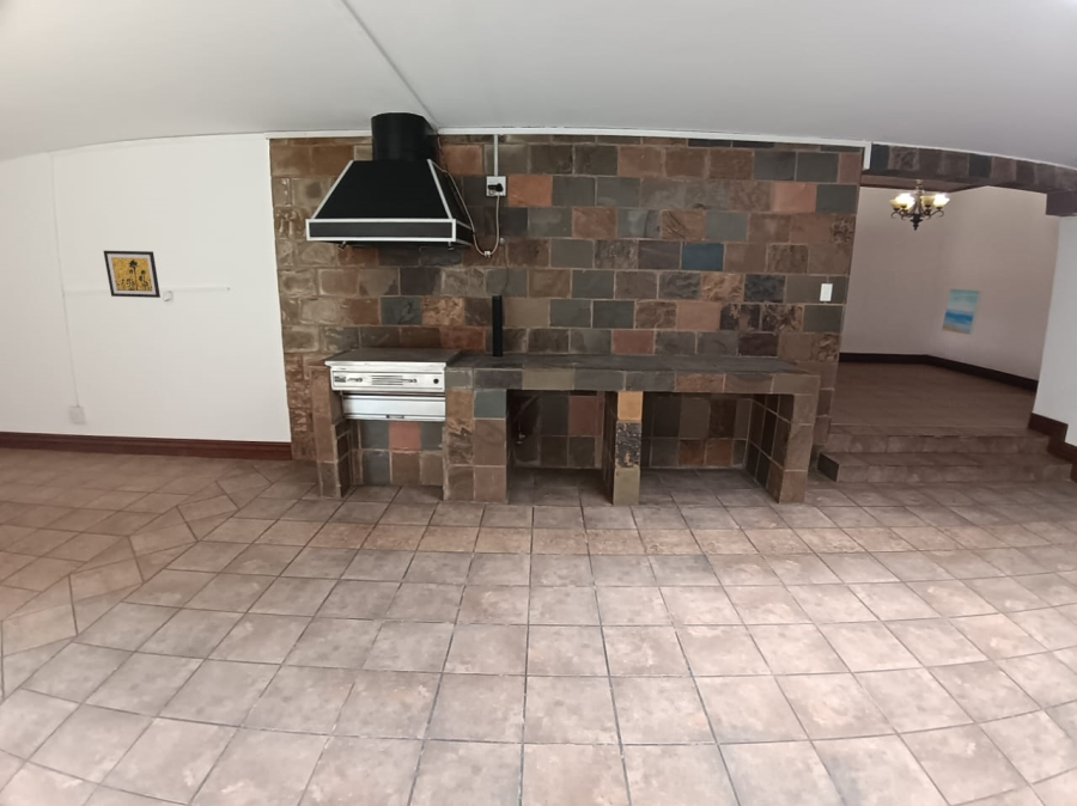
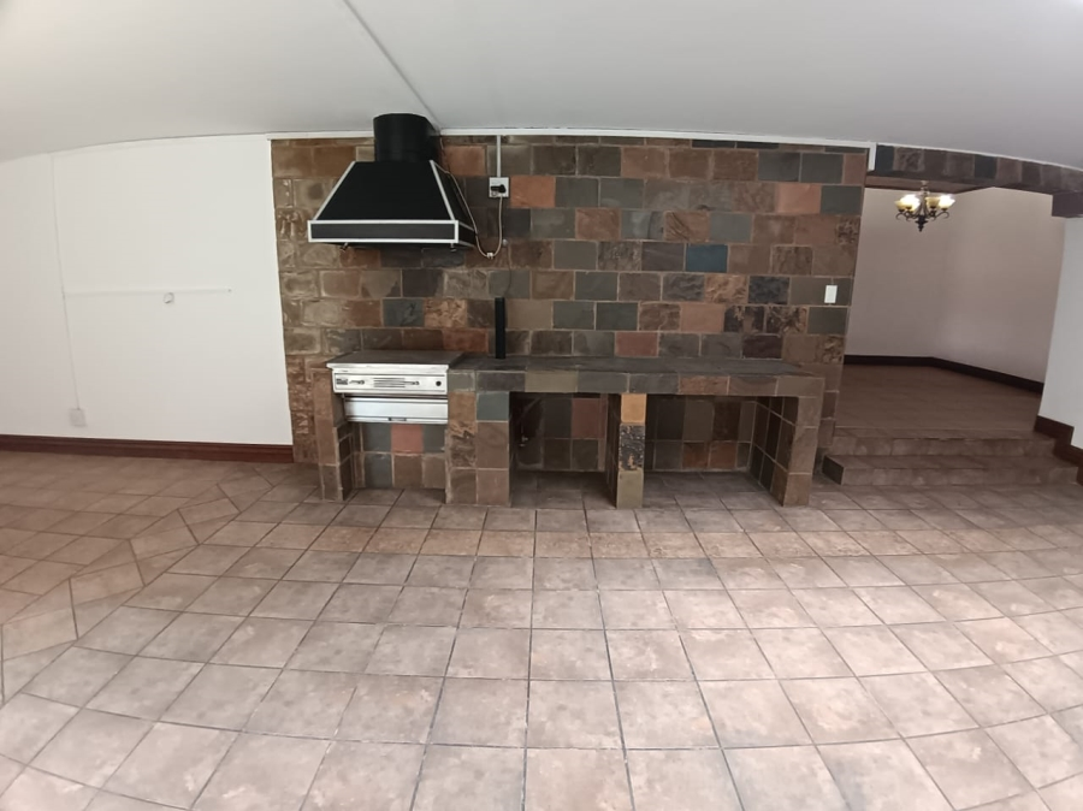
- wall art (961, 311)
- wall art (132, 274)
